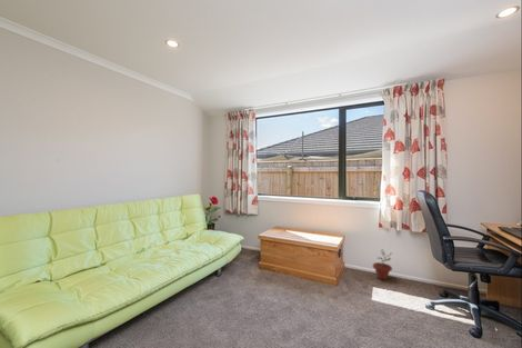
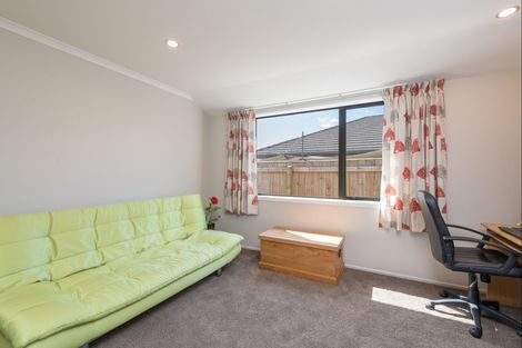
- potted plant (382, 264)
